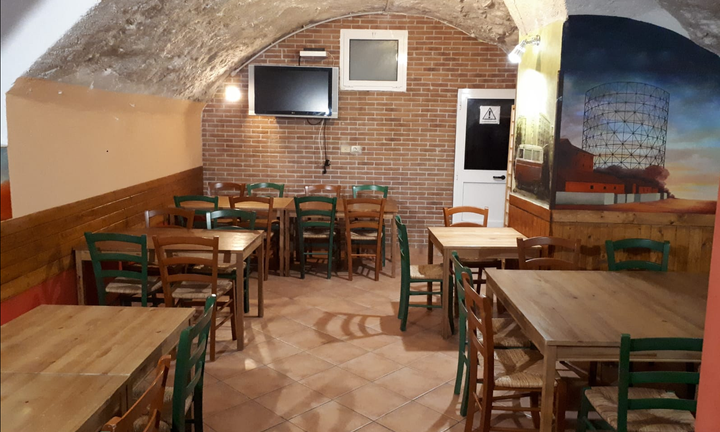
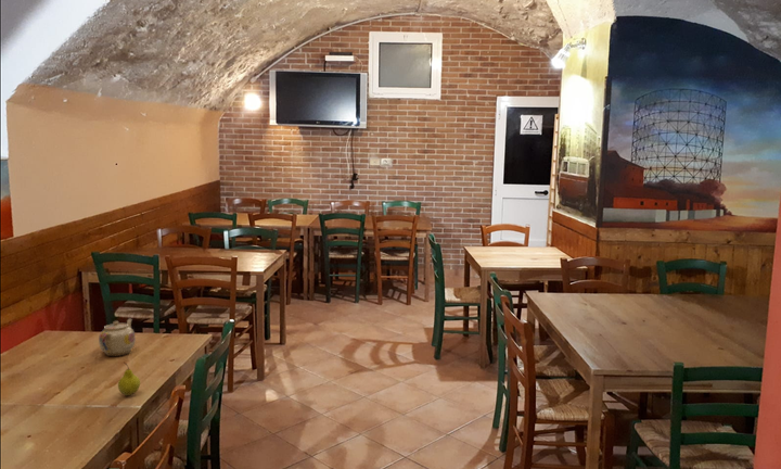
+ teapot (117, 337)
+ fruit (129, 377)
